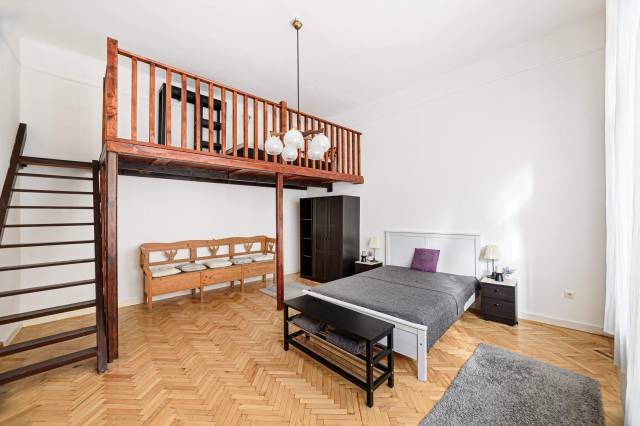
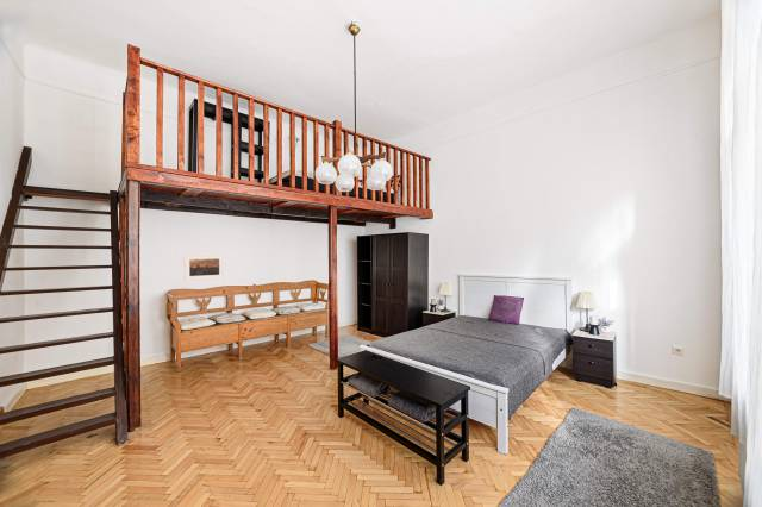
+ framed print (205, 267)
